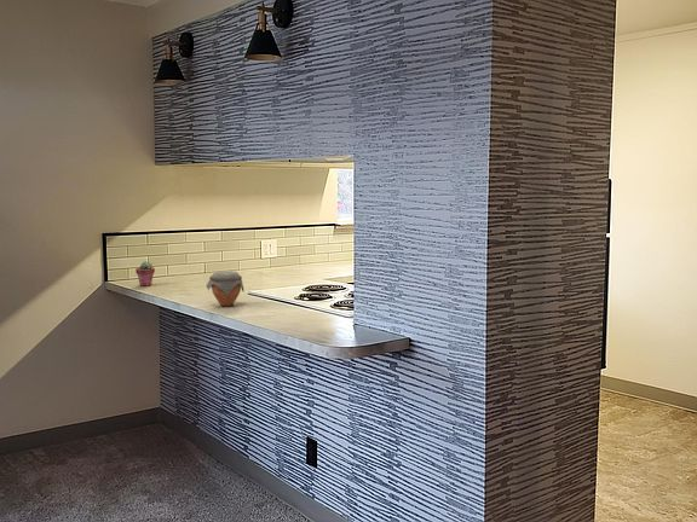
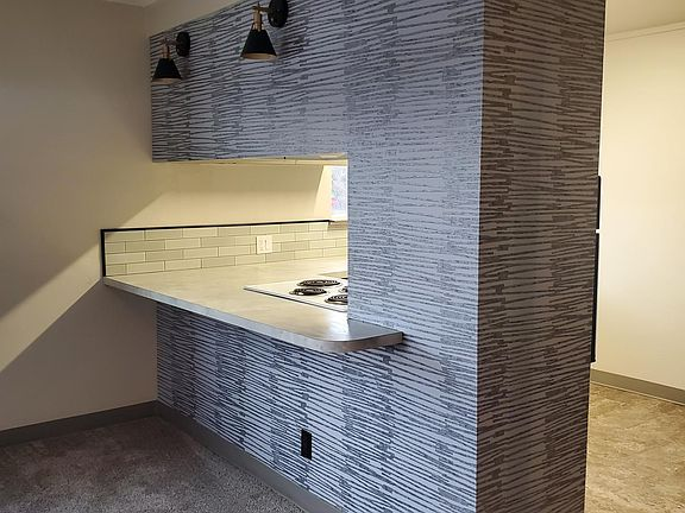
- potted succulent (145, 273)
- jar (226, 288)
